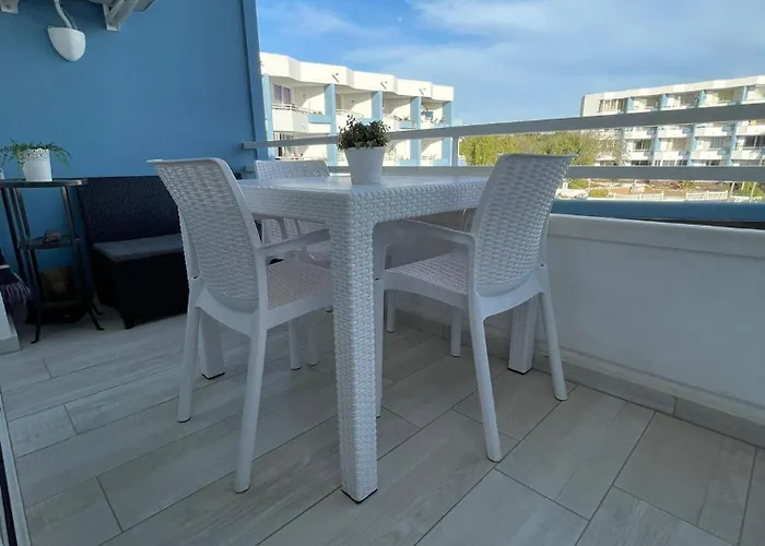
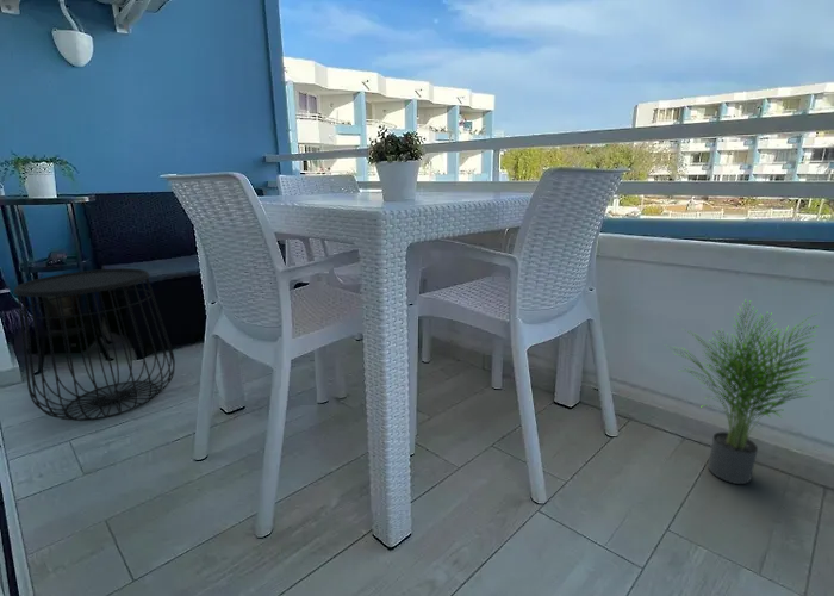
+ potted plant (733, 390)
+ side table (97, 341)
